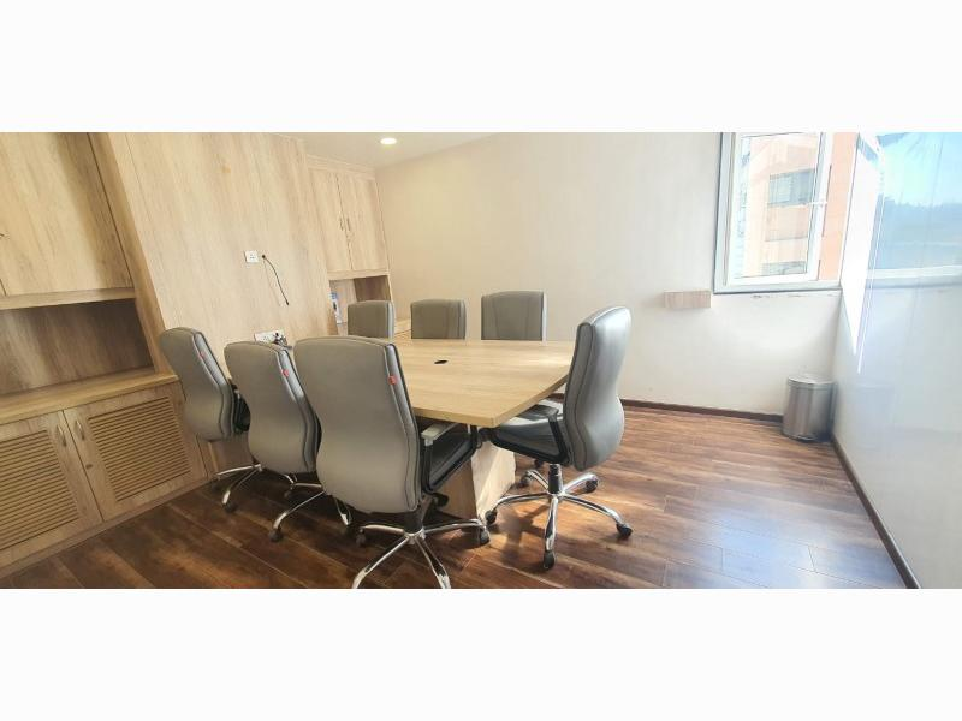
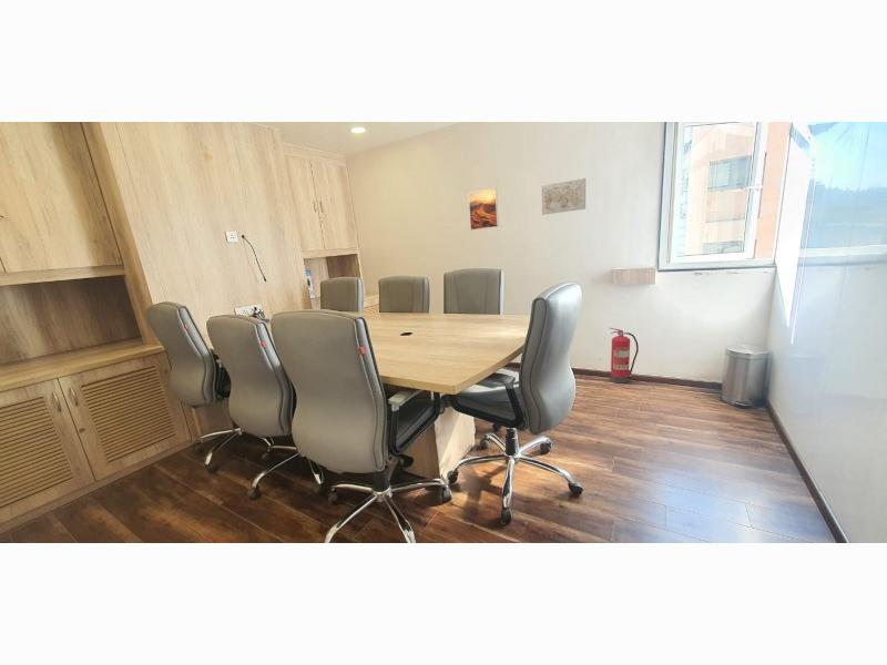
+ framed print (482, 209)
+ wall art (562, 197)
+ fire extinguisher (622, 355)
